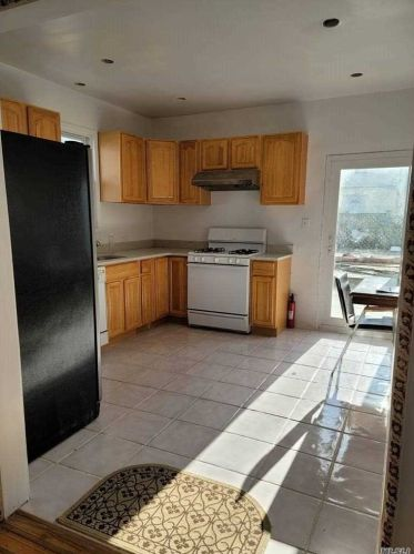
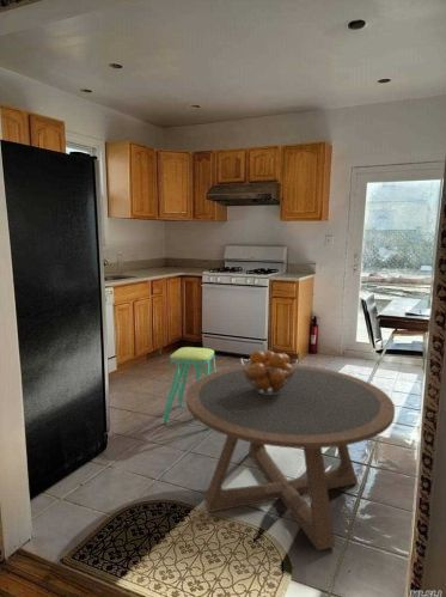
+ fruit basket (268, 370)
+ coffee table (285, 444)
+ stool (196, 379)
